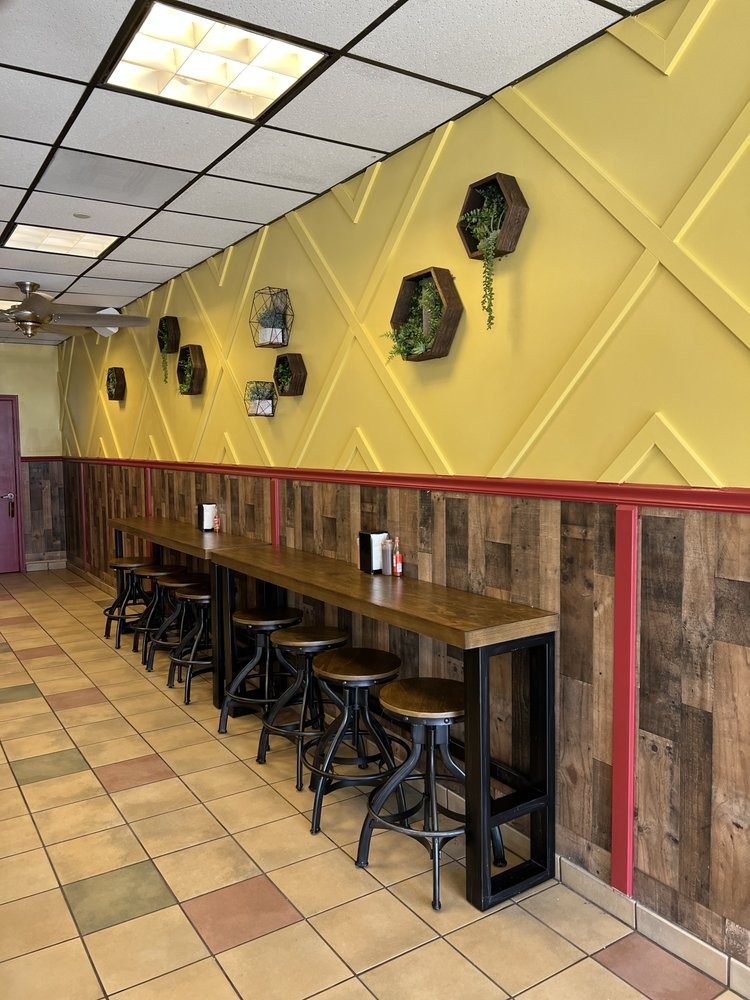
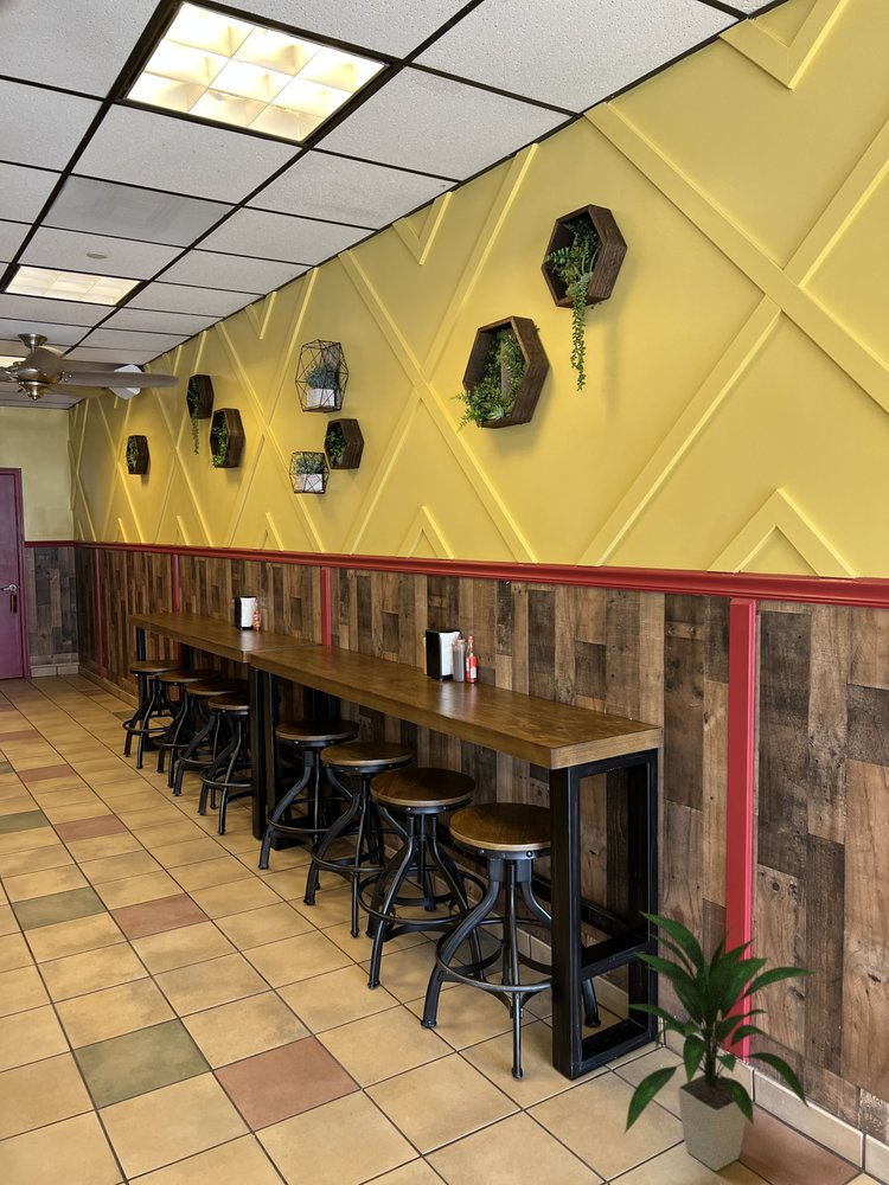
+ indoor plant (703, 1035)
